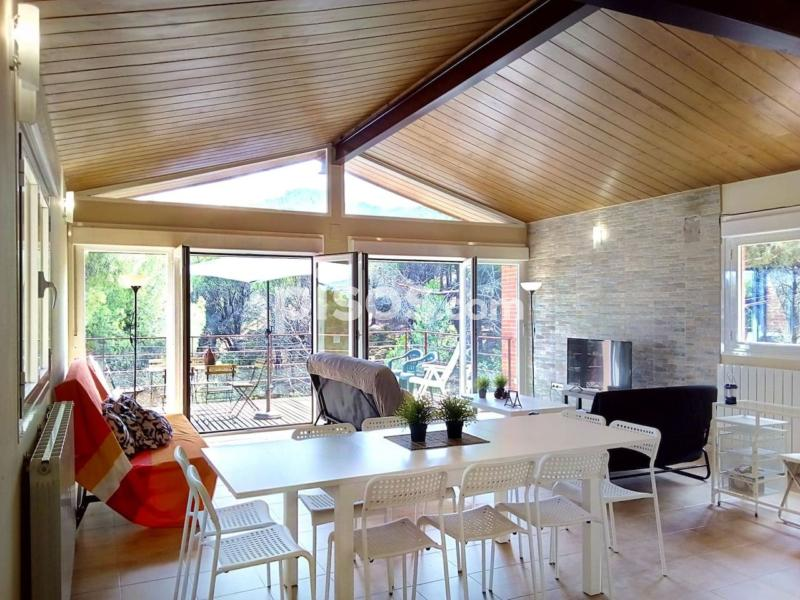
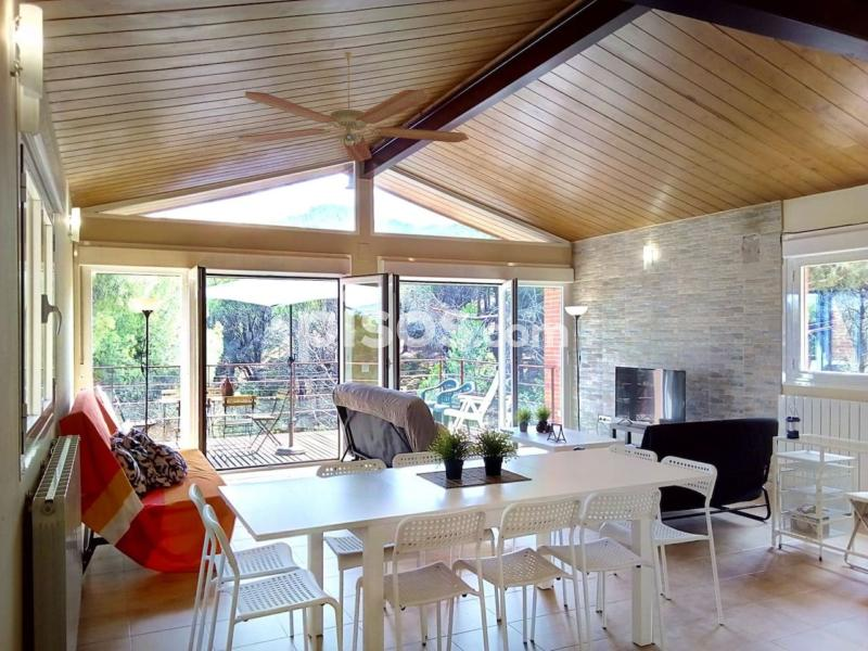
+ ceiling fan (348, 101)
